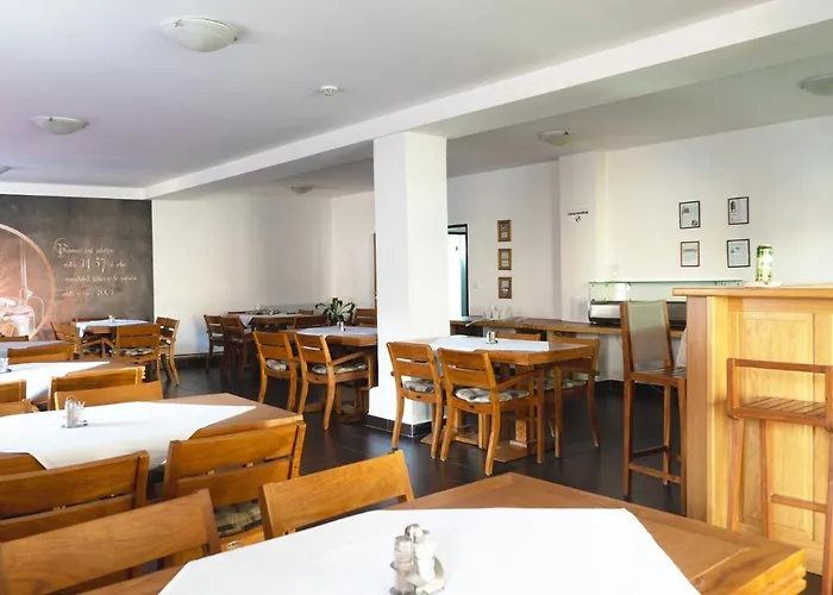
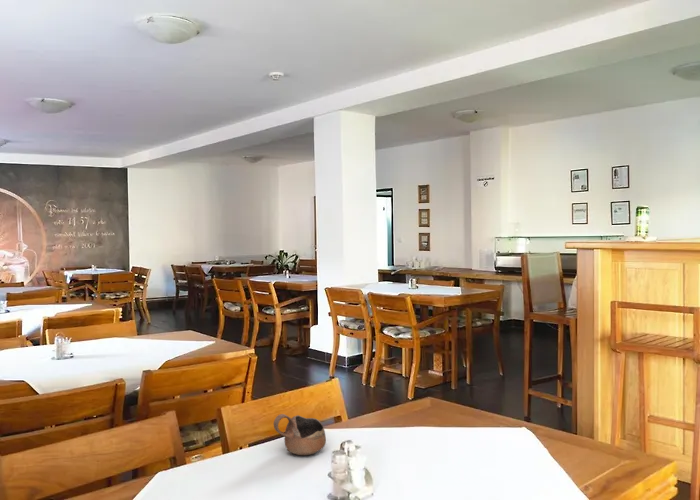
+ cup (299, 430)
